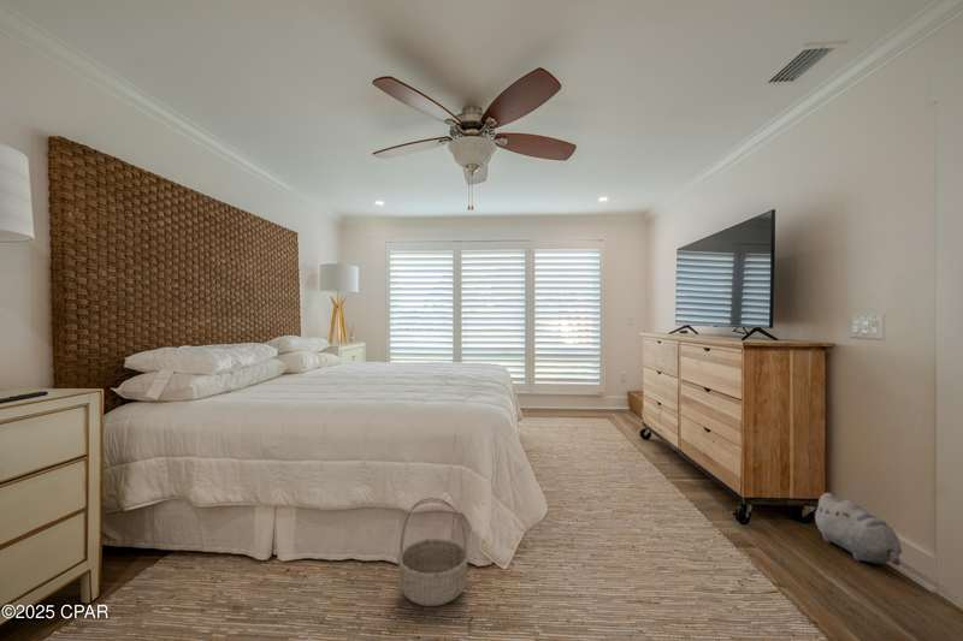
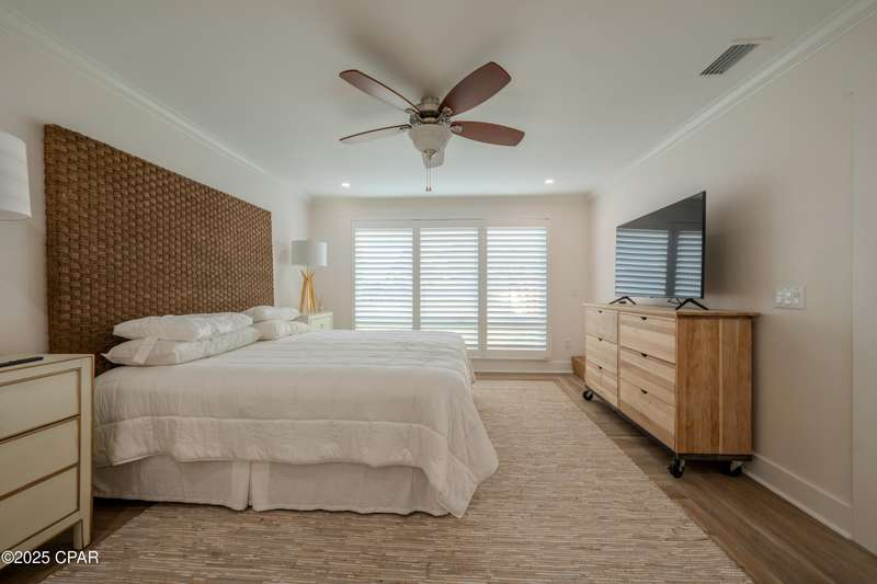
- plush toy (861, 529)
- basket (432, 544)
